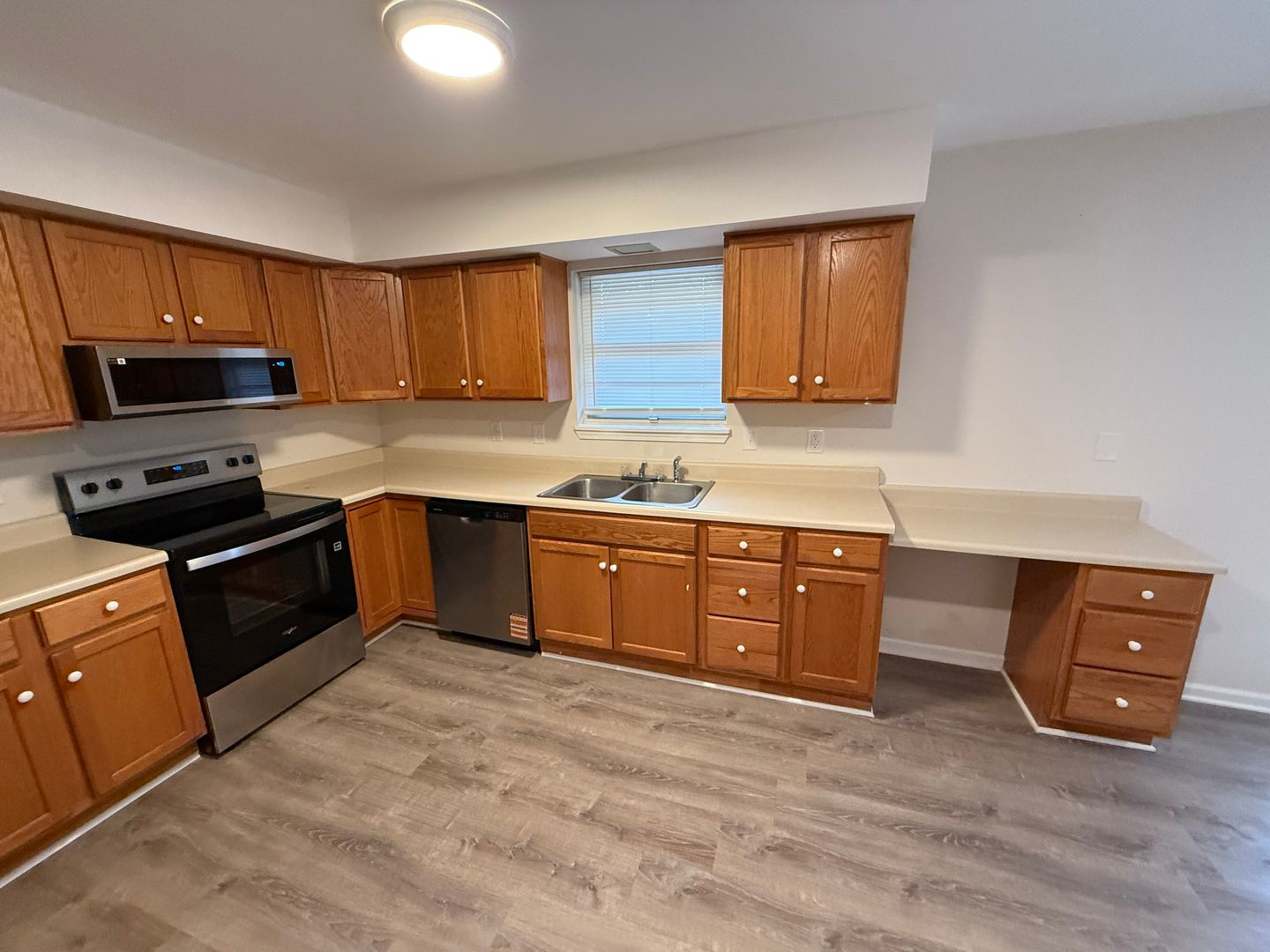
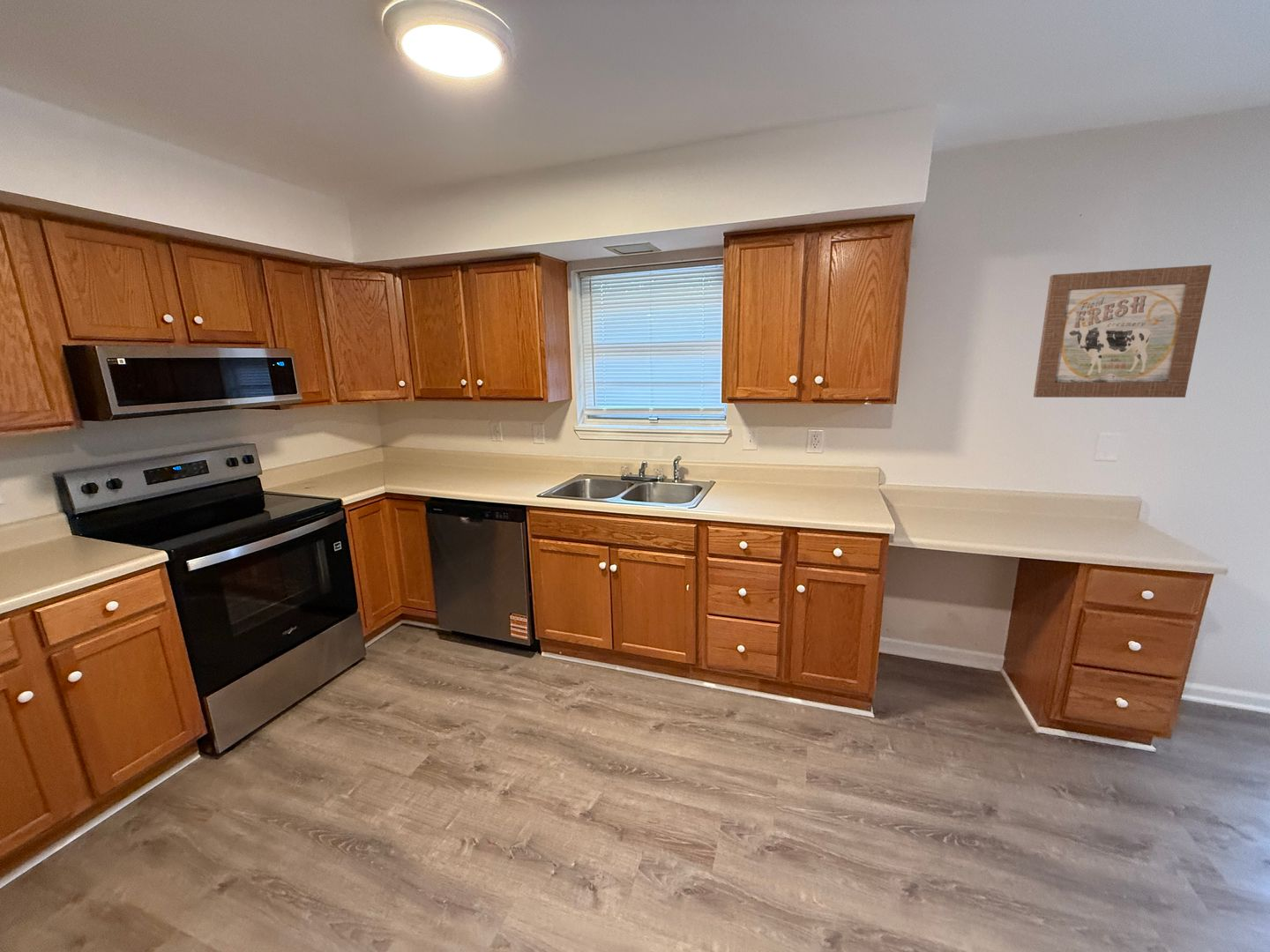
+ wall art (1116, 335)
